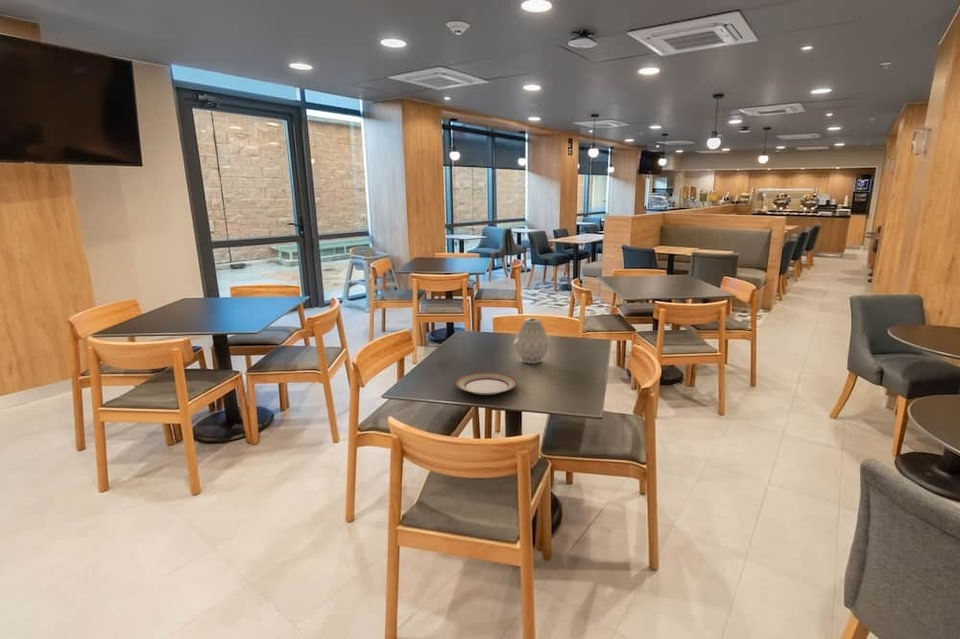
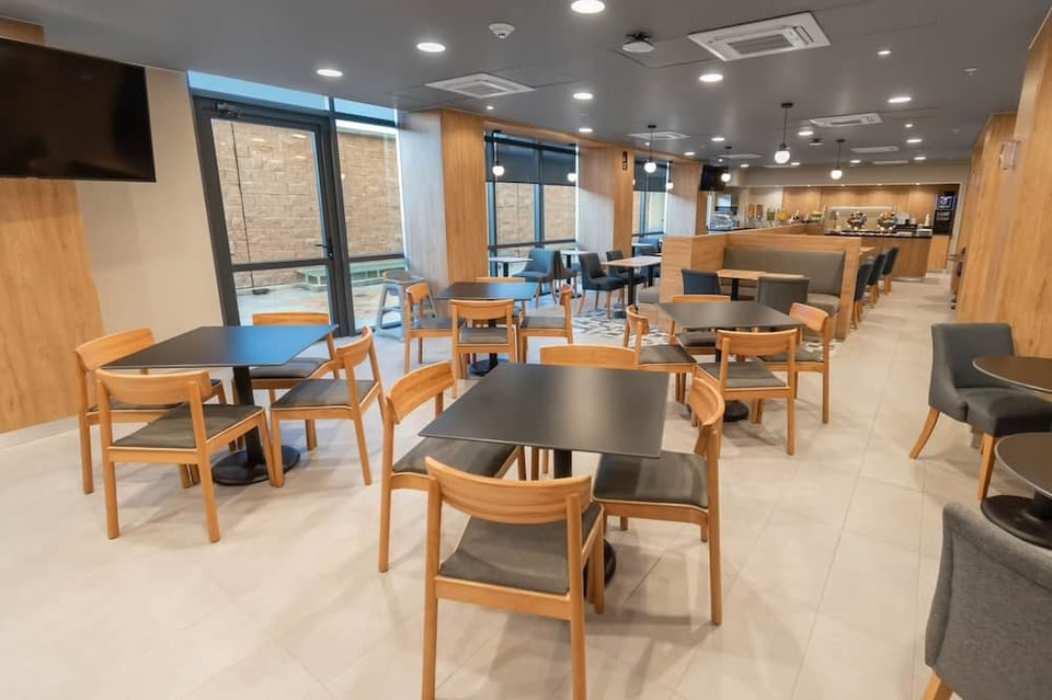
- vase (531, 340)
- plate (486, 384)
